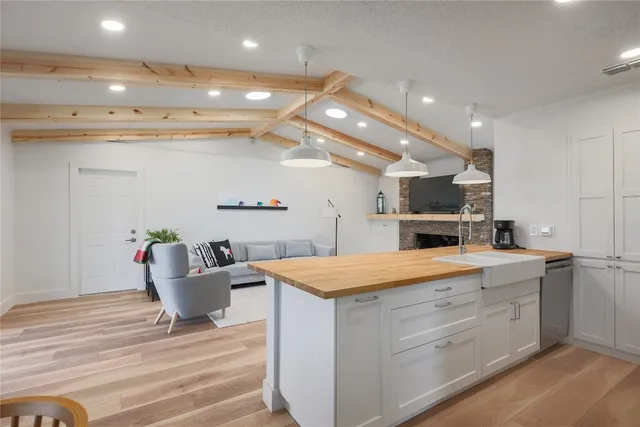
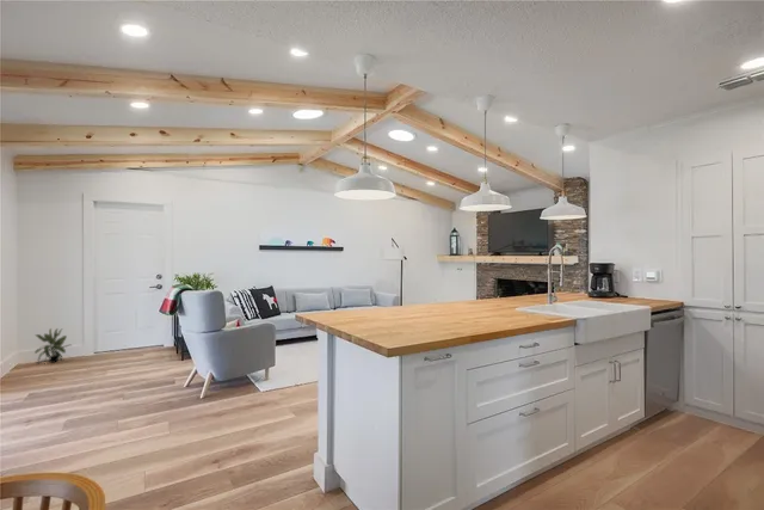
+ potted plant (53, 345)
